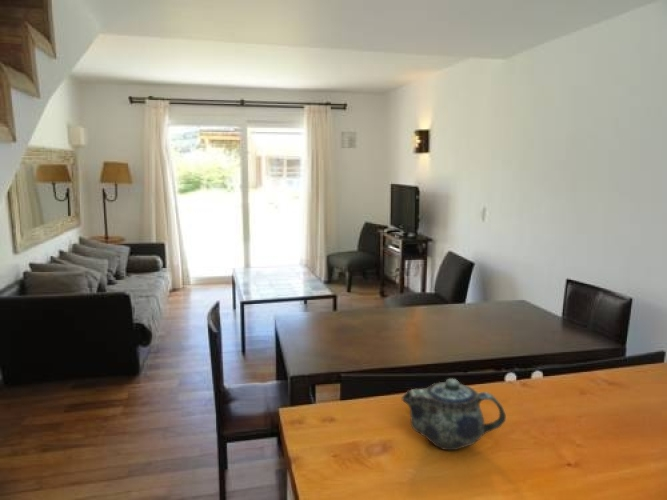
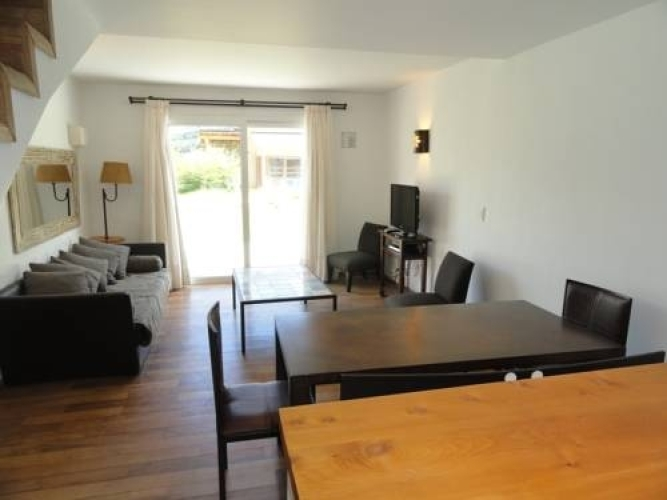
- chinaware (453, 410)
